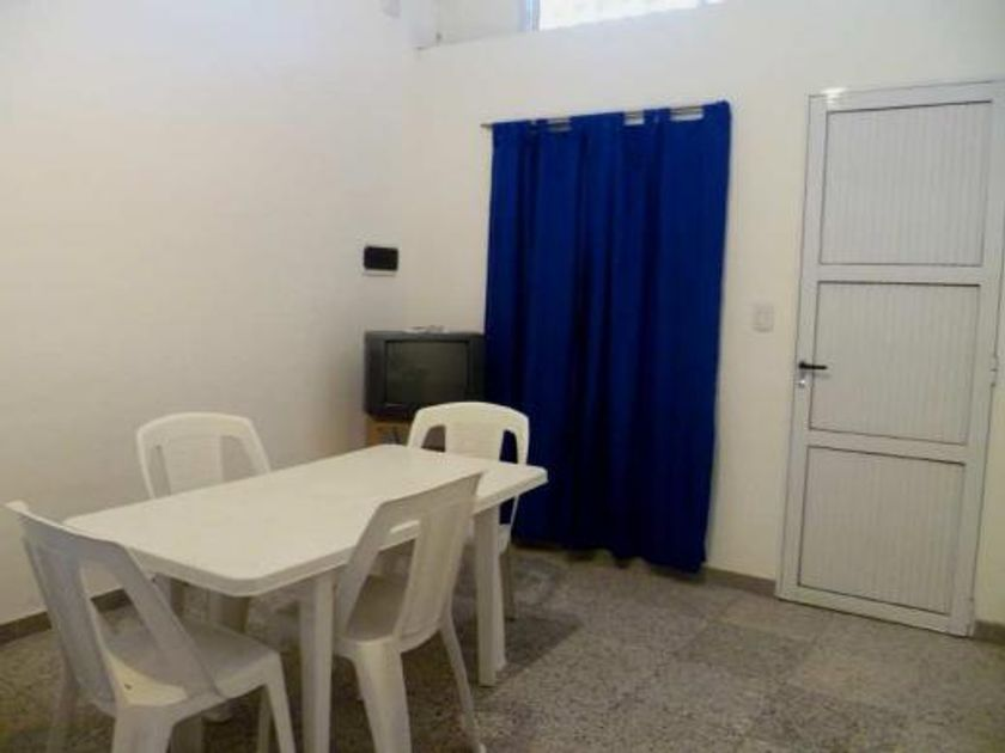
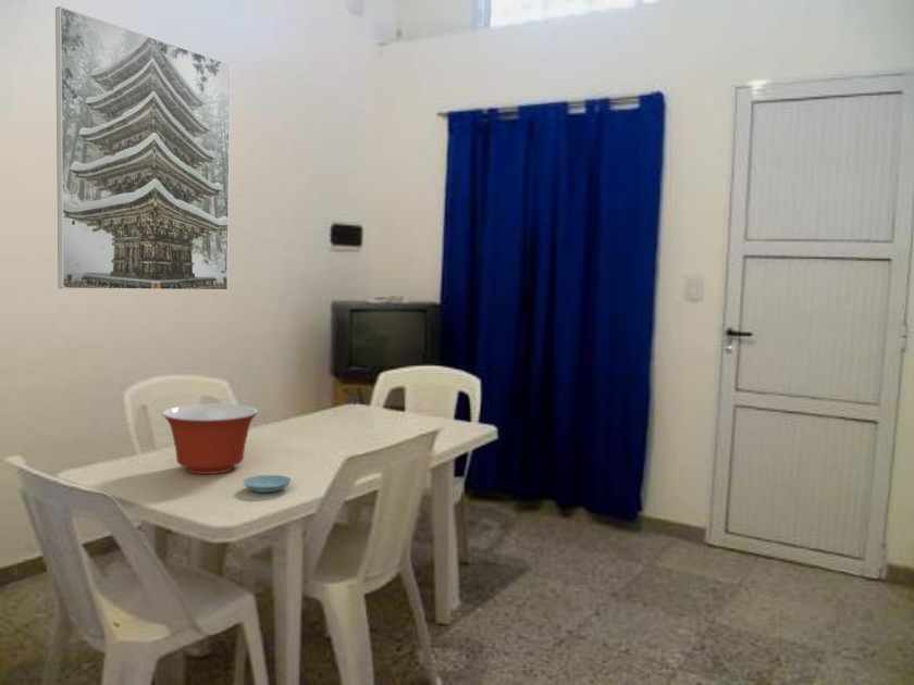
+ mixing bowl (210, 439)
+ saucer (267, 484)
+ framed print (151, 165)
